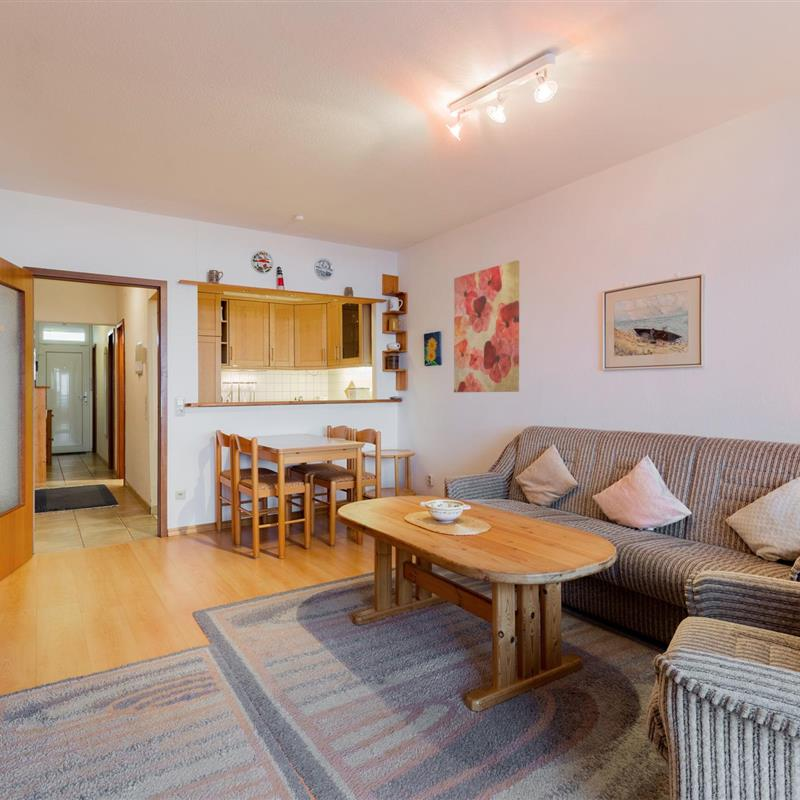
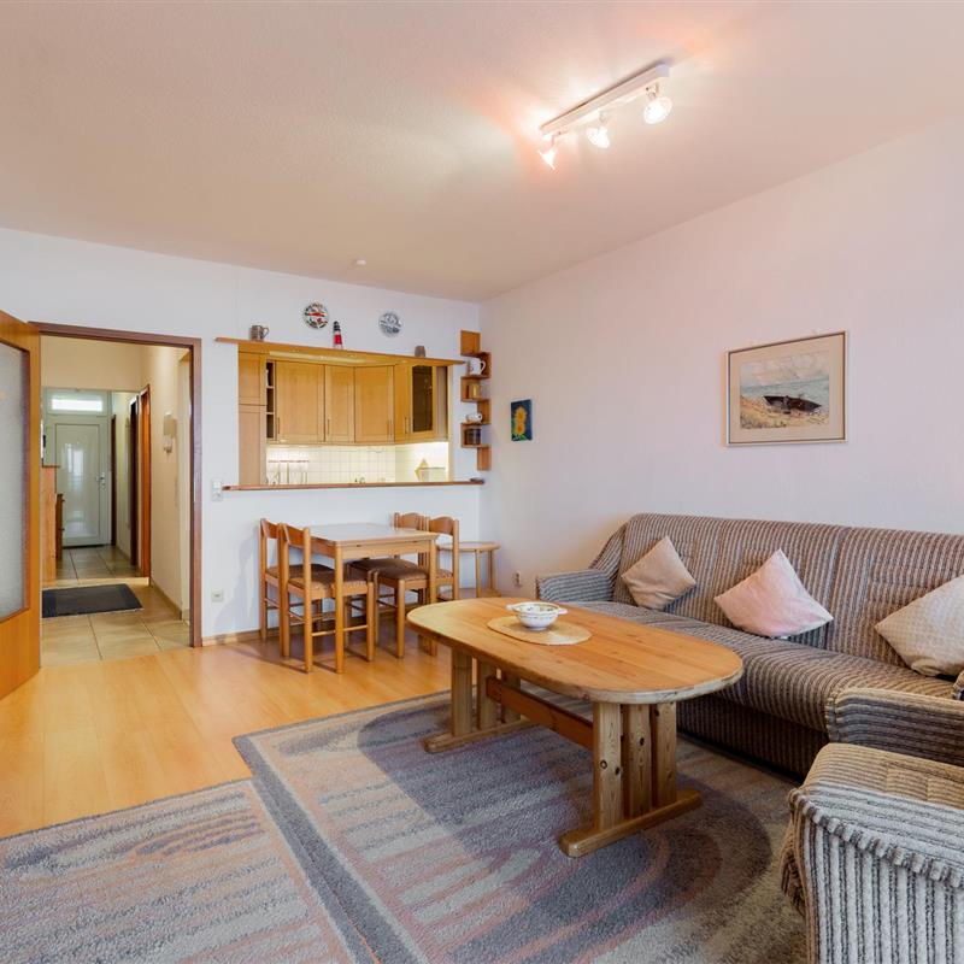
- wall art (484, 331)
